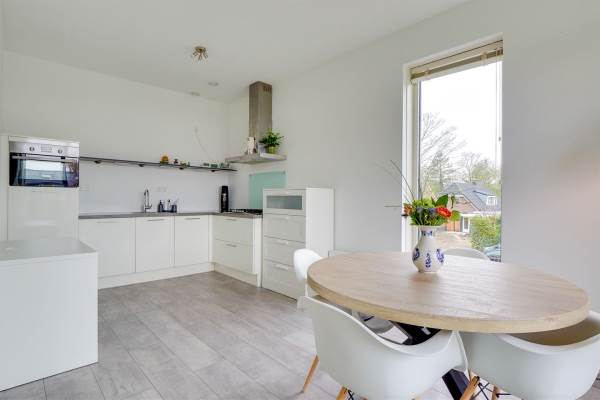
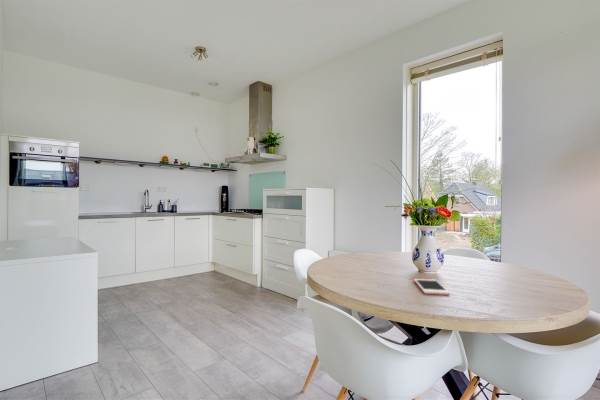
+ cell phone (430, 286)
